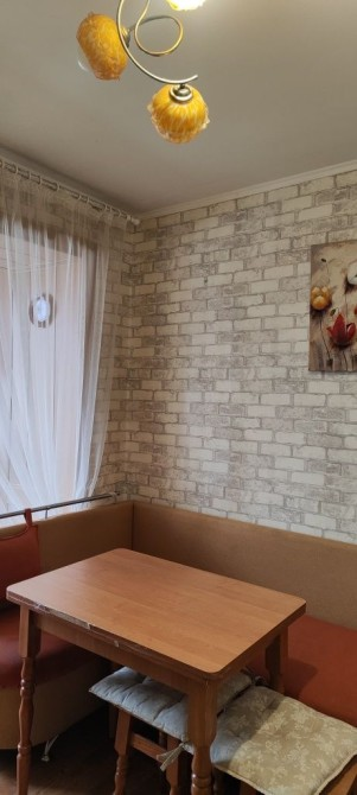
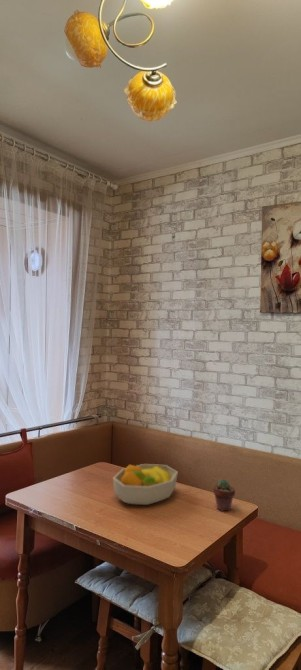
+ fruit bowl (146, 480)
+ potted succulent (224, 493)
